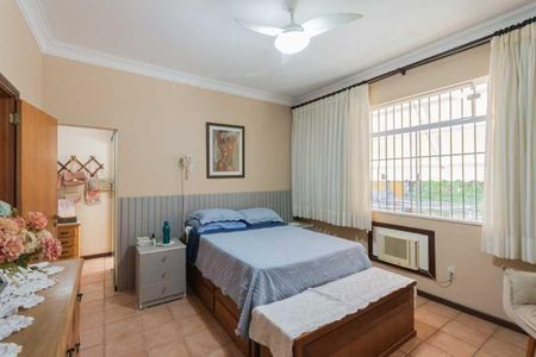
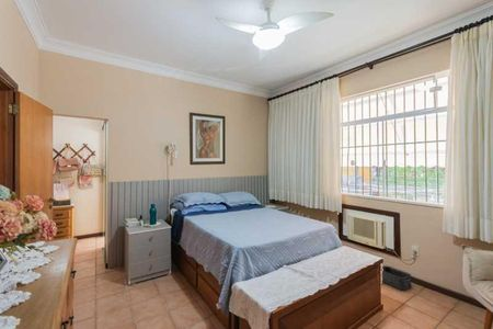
+ storage bin (394, 276)
